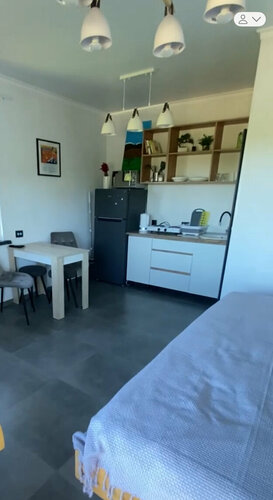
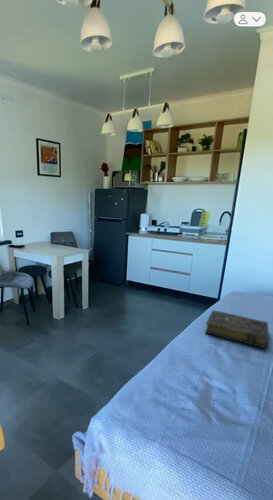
+ book (237, 327)
